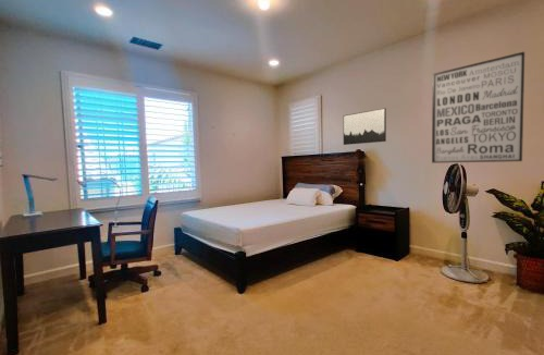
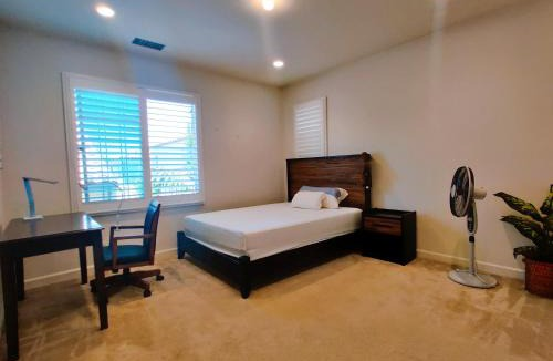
- wall art (362, 127)
- wall art (473, 113)
